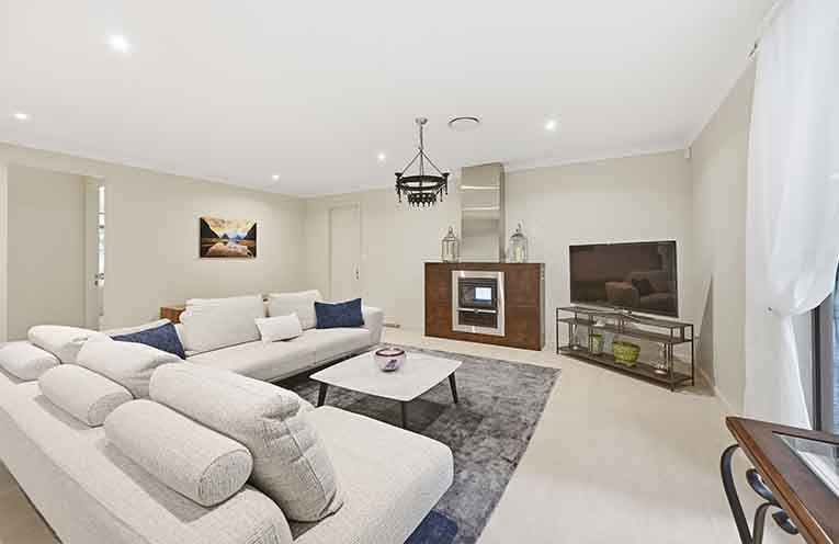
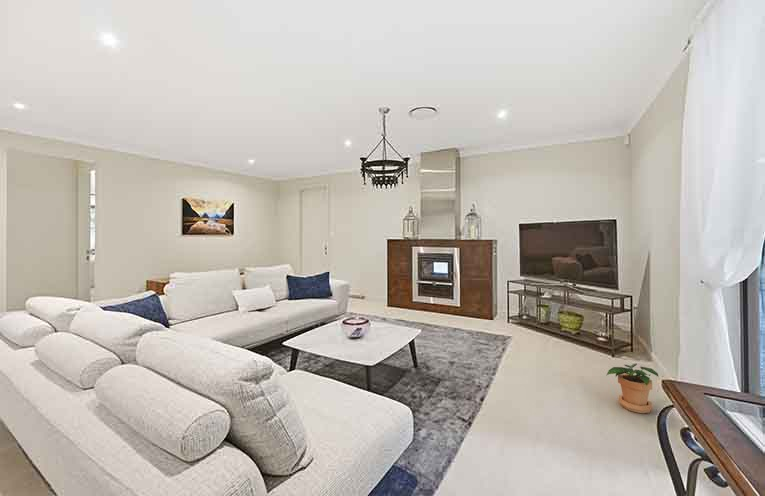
+ potted plant (629, 385)
